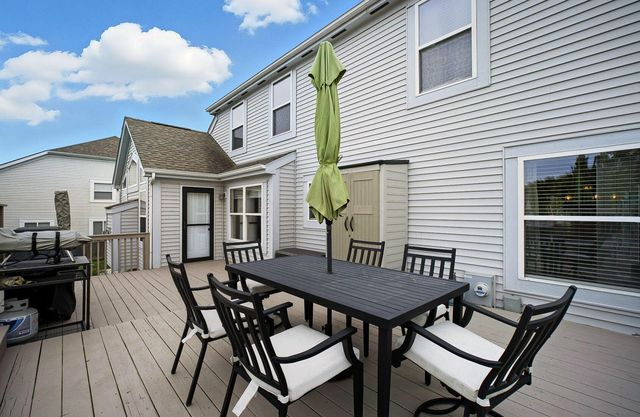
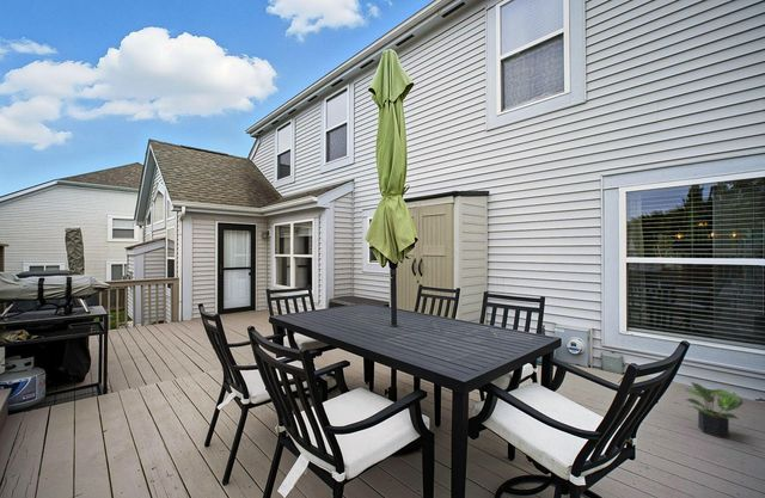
+ potted plant (708, 406)
